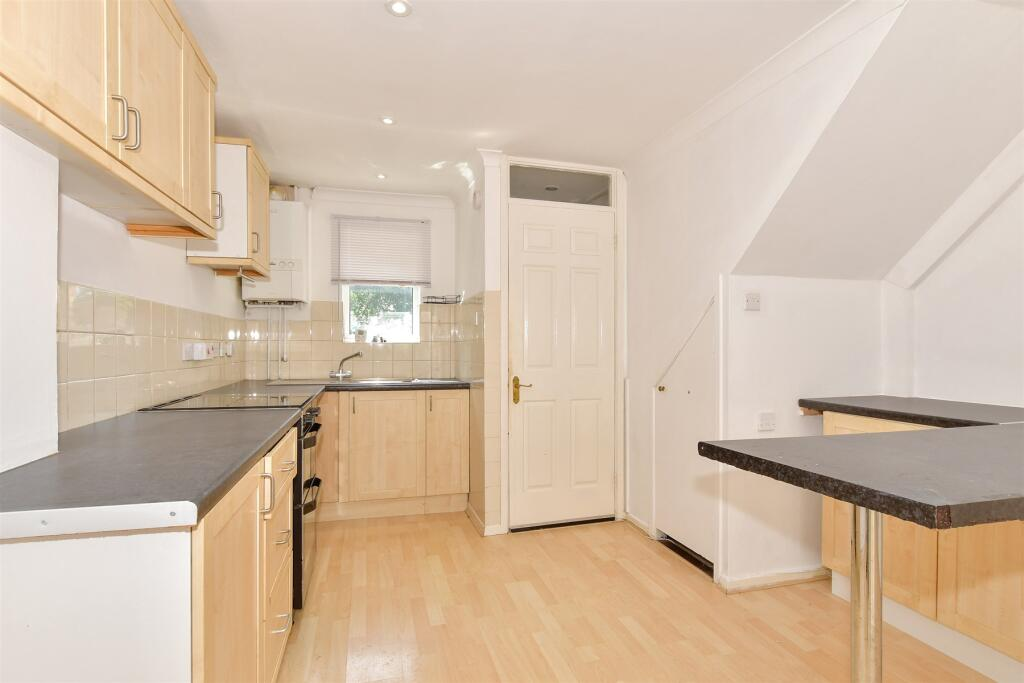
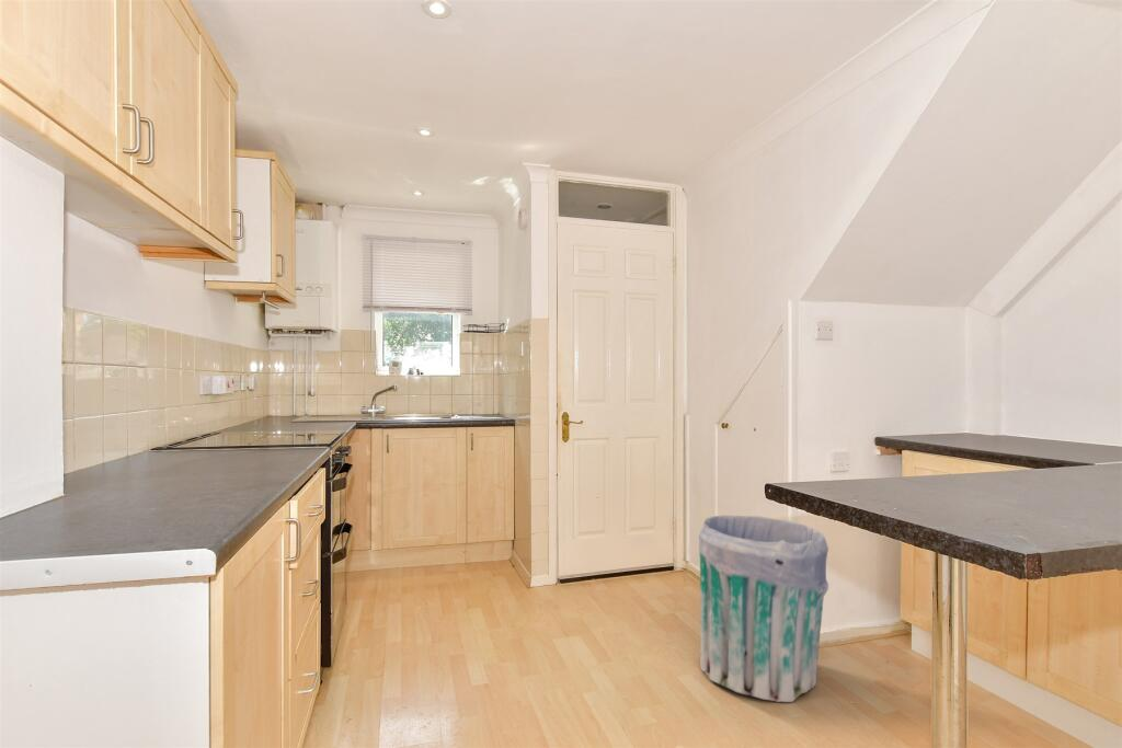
+ trash can (760, 597)
